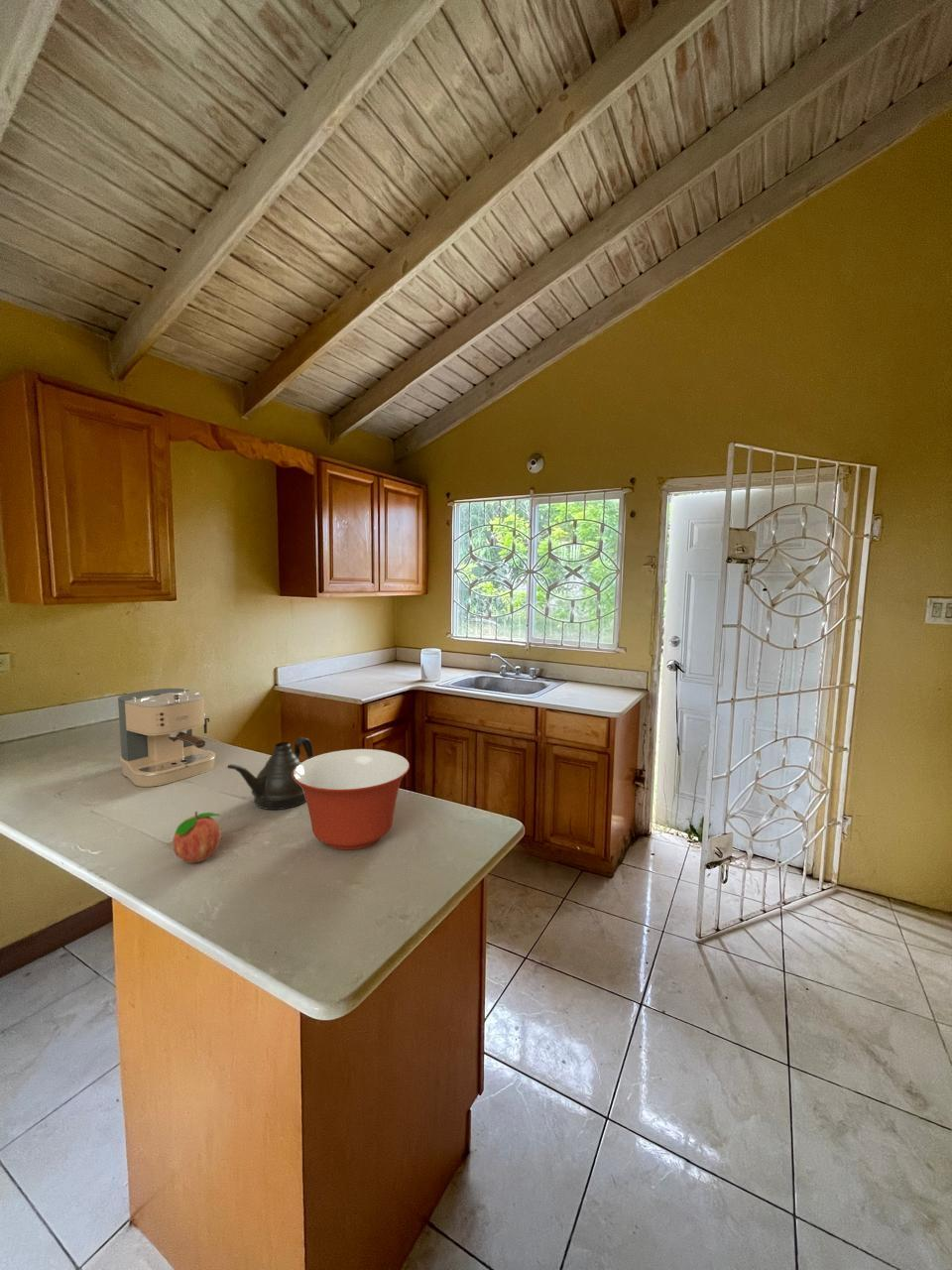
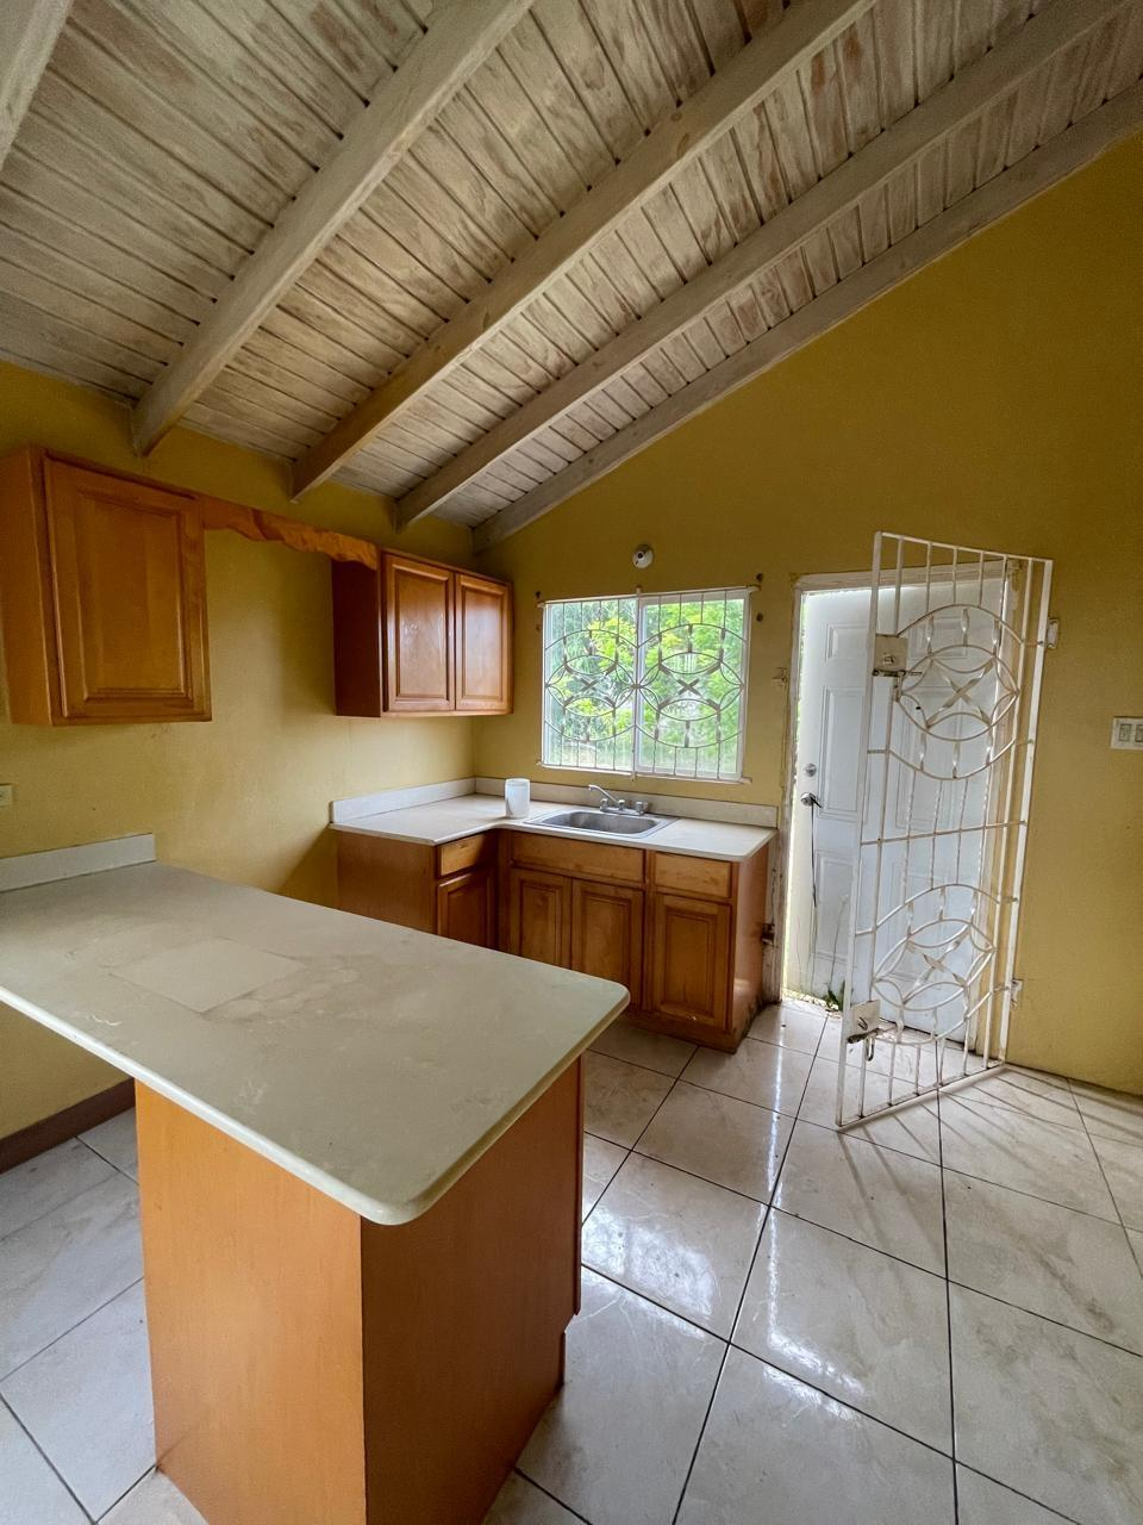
- coffee maker (170, 732)
- mixing bowl (353, 801)
- teapot (272, 774)
- fruit (197, 834)
